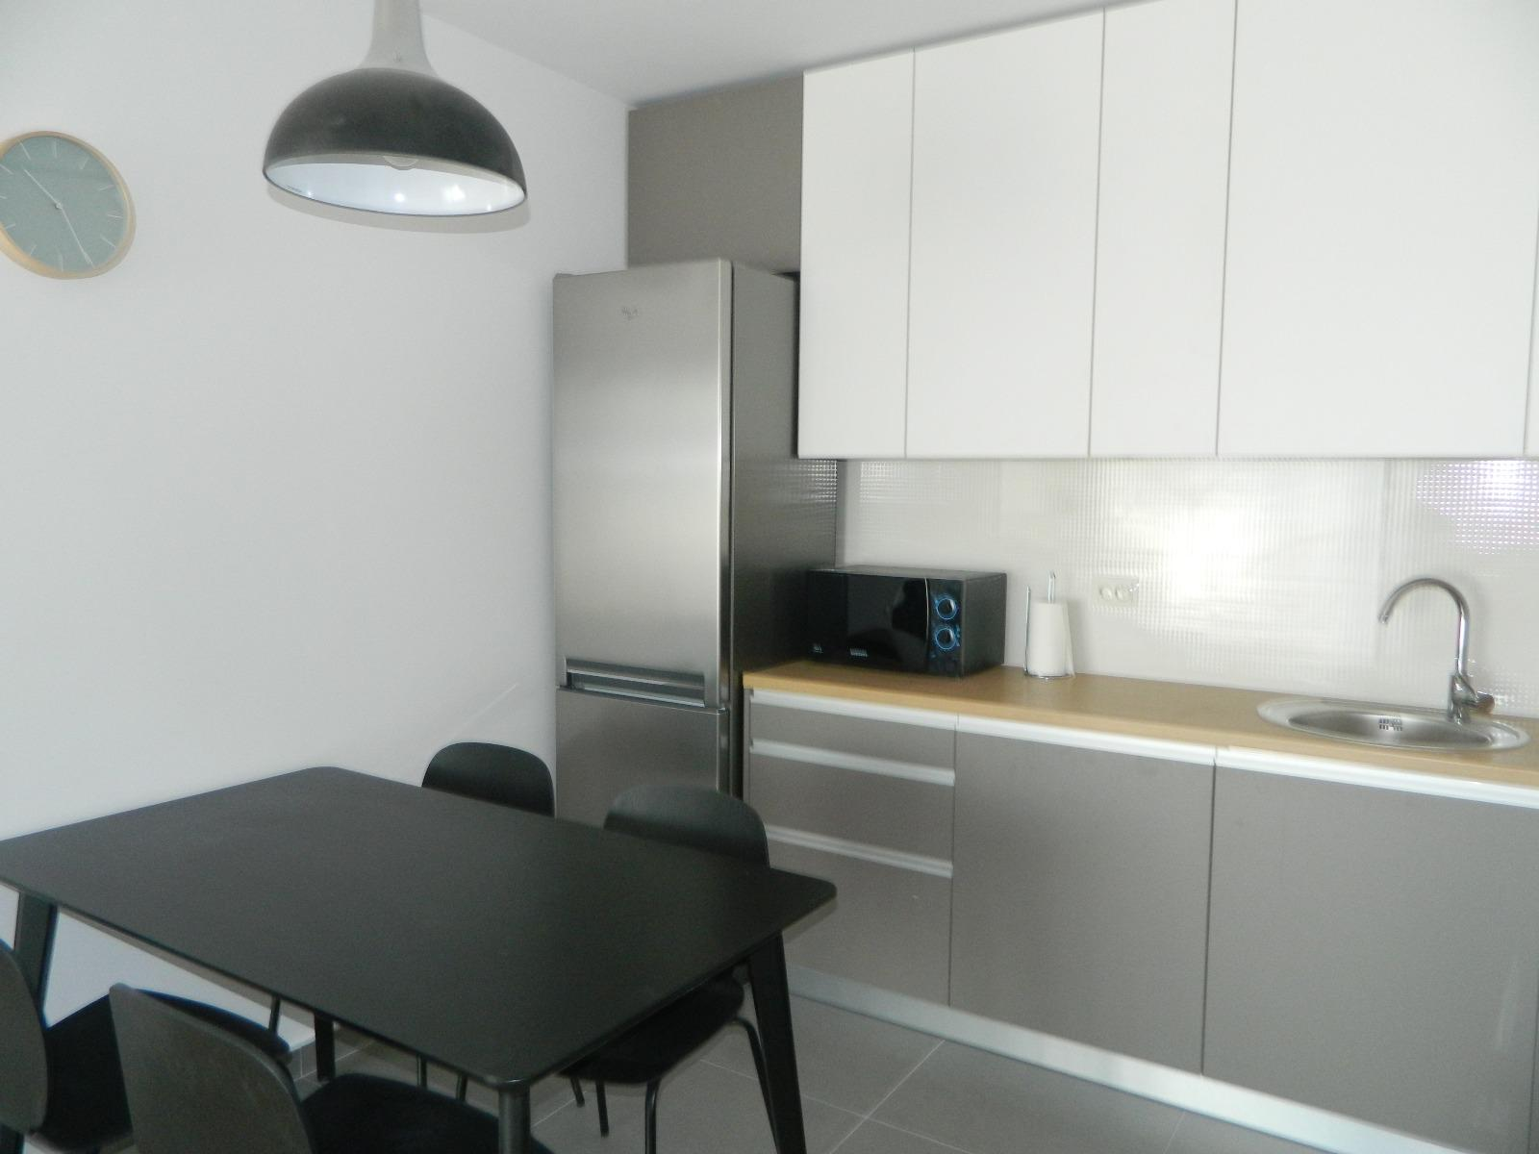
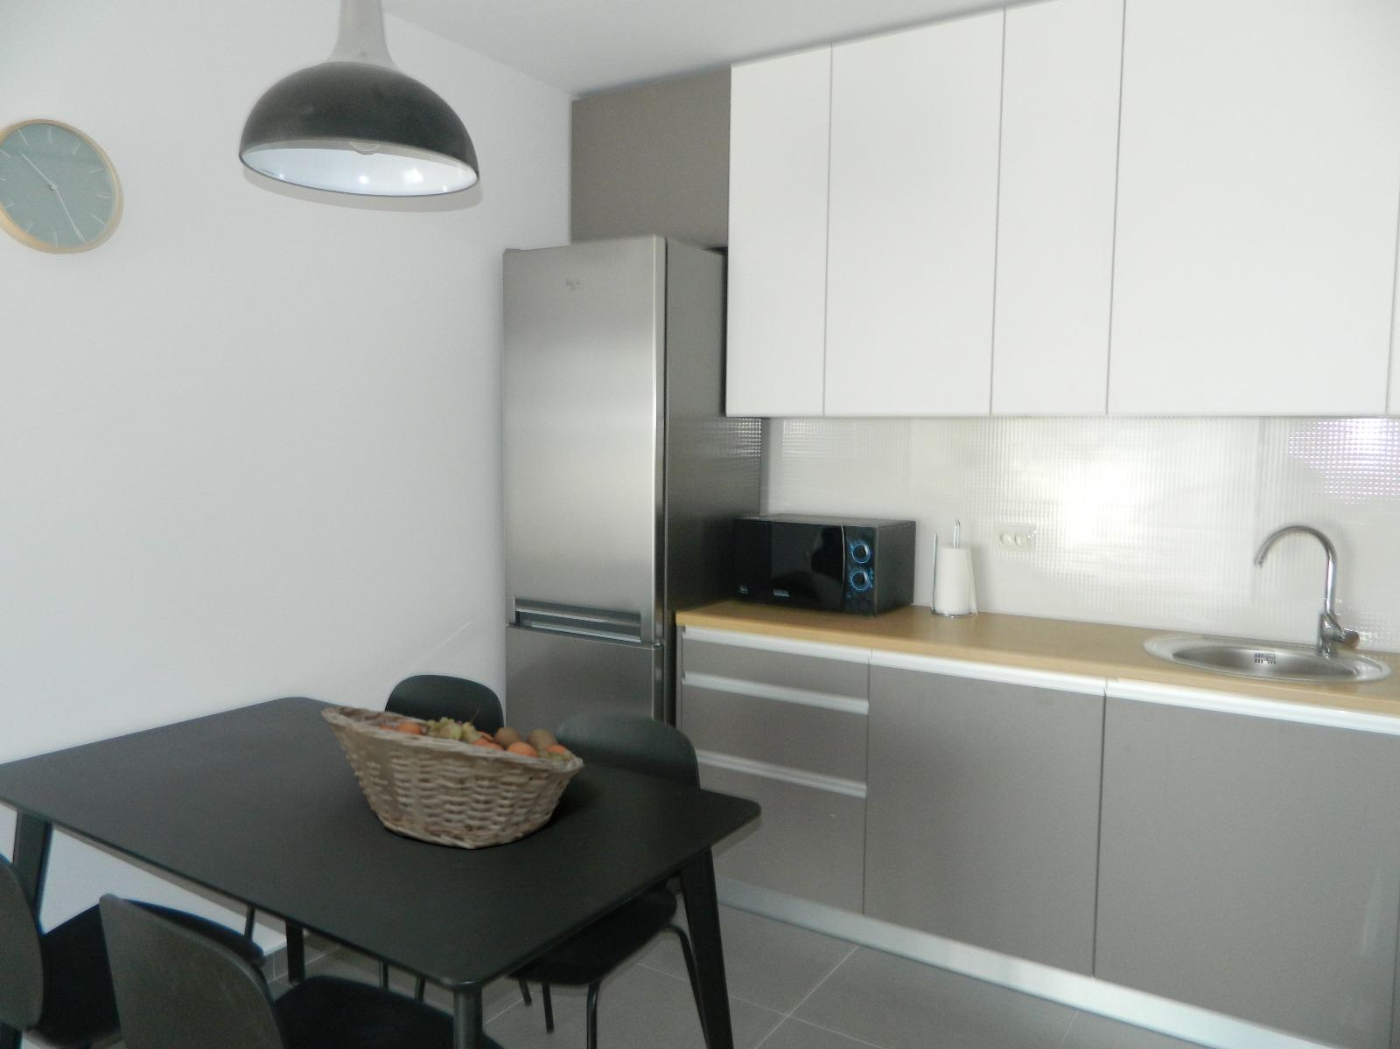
+ fruit basket (452, 759)
